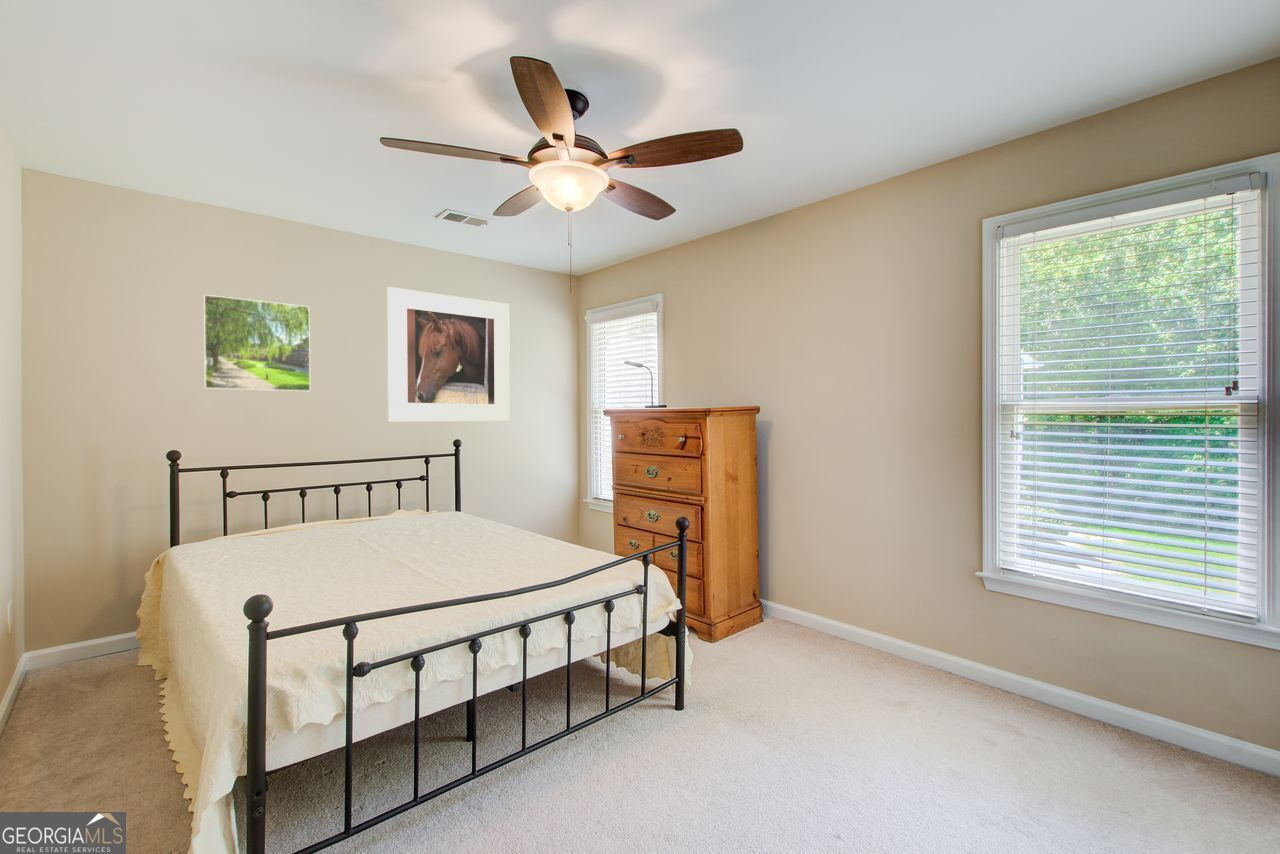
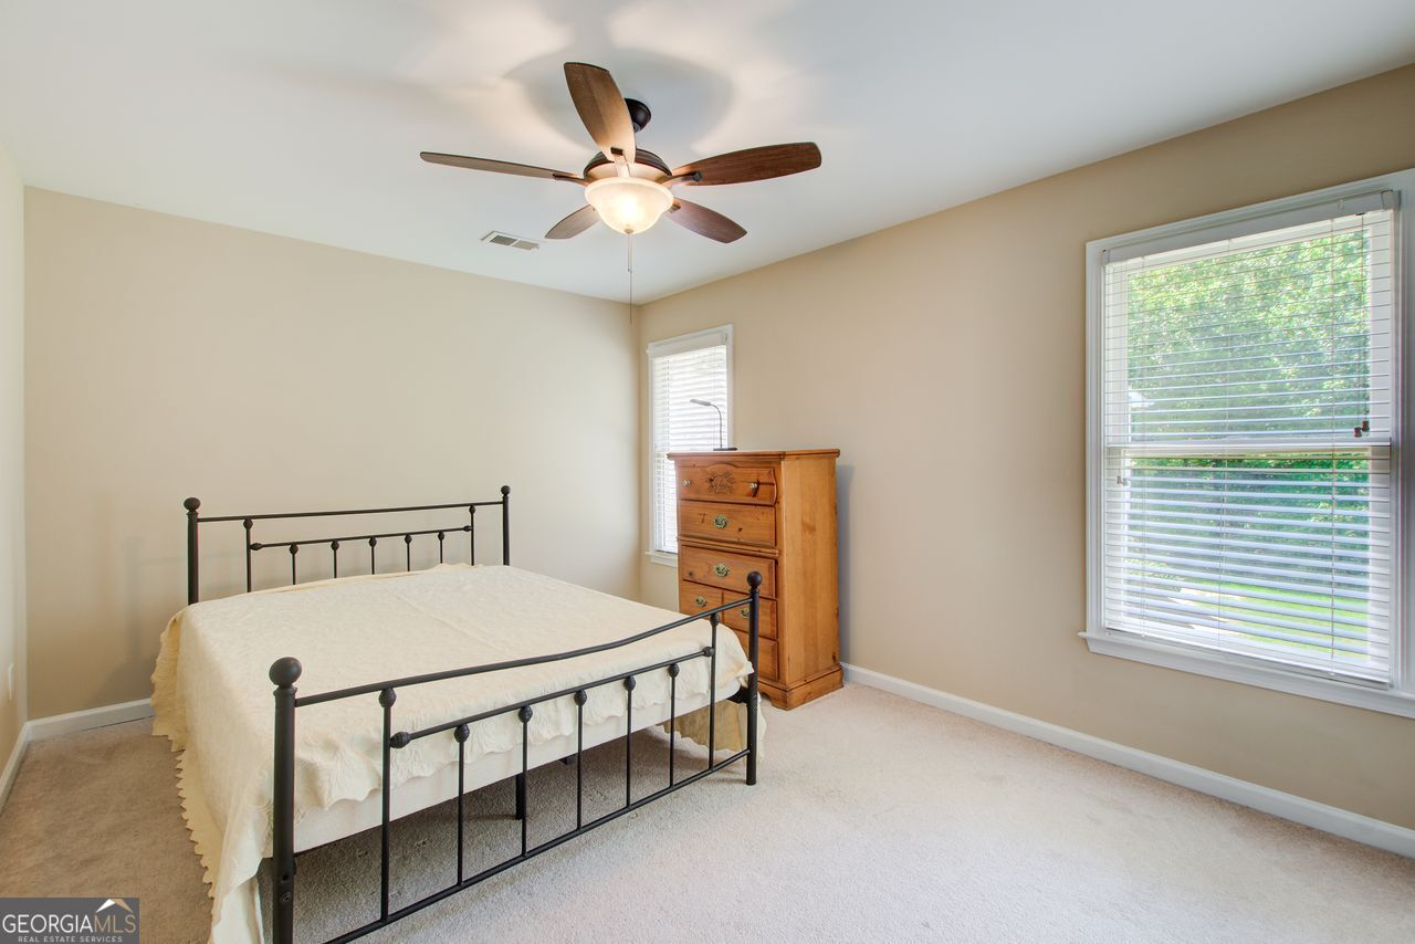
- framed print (259, 345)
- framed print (452, 358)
